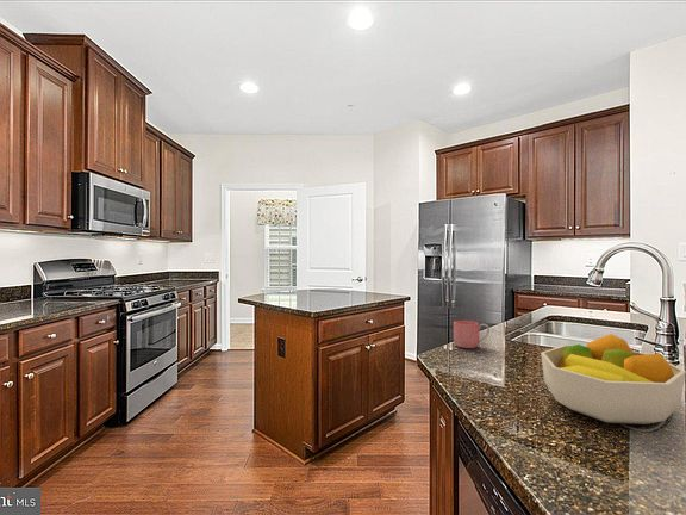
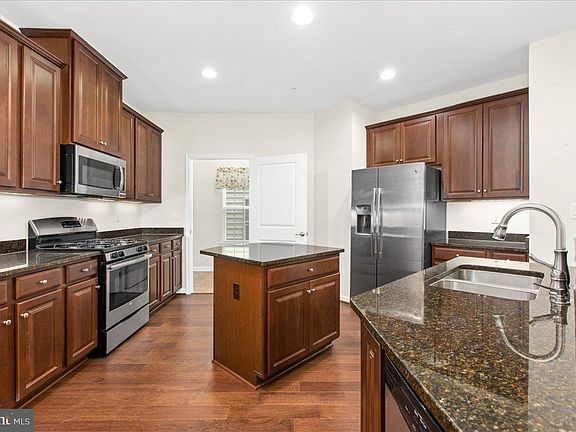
- mug (470, 334)
- fruit bowl (606, 372)
